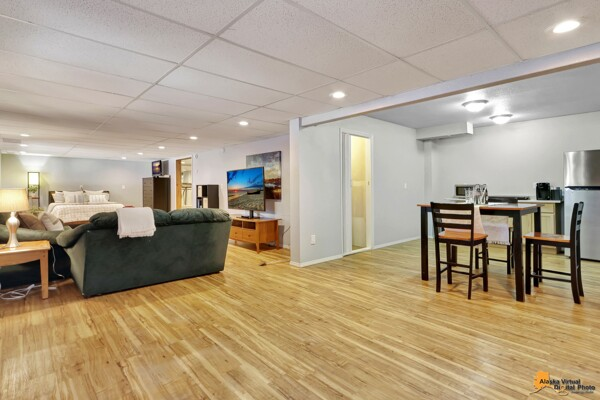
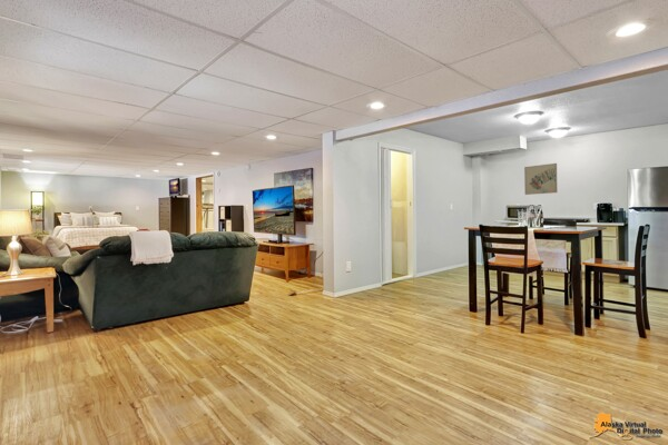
+ wall art (540, 179)
